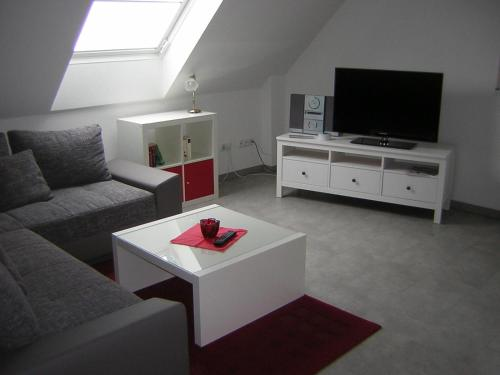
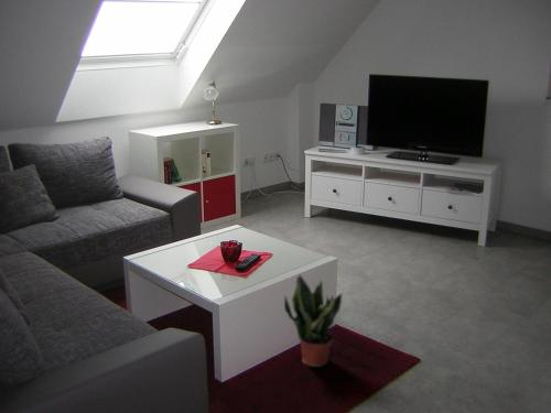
+ potted plant (320, 316)
